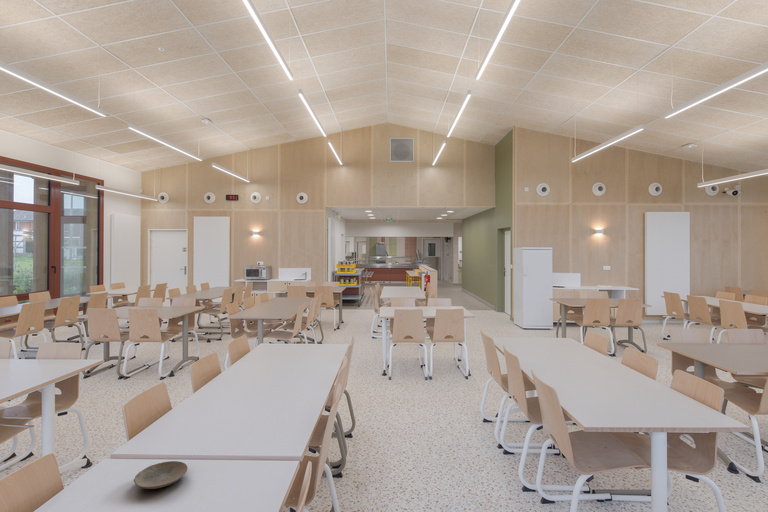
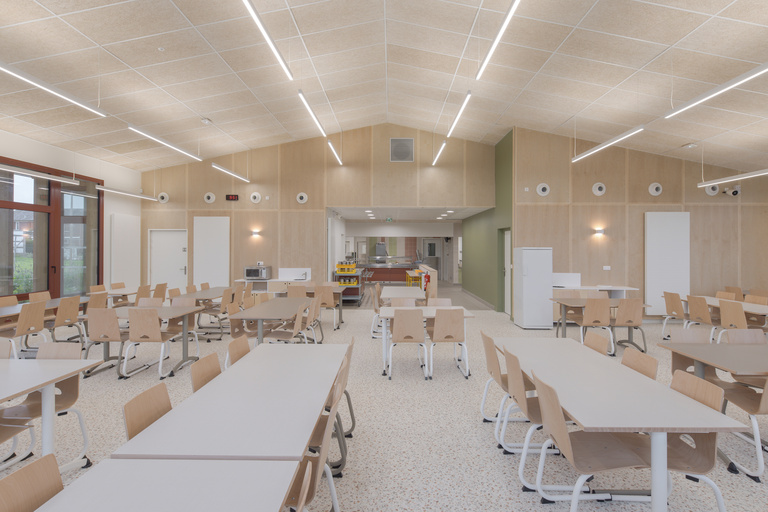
- plate (161, 476)
